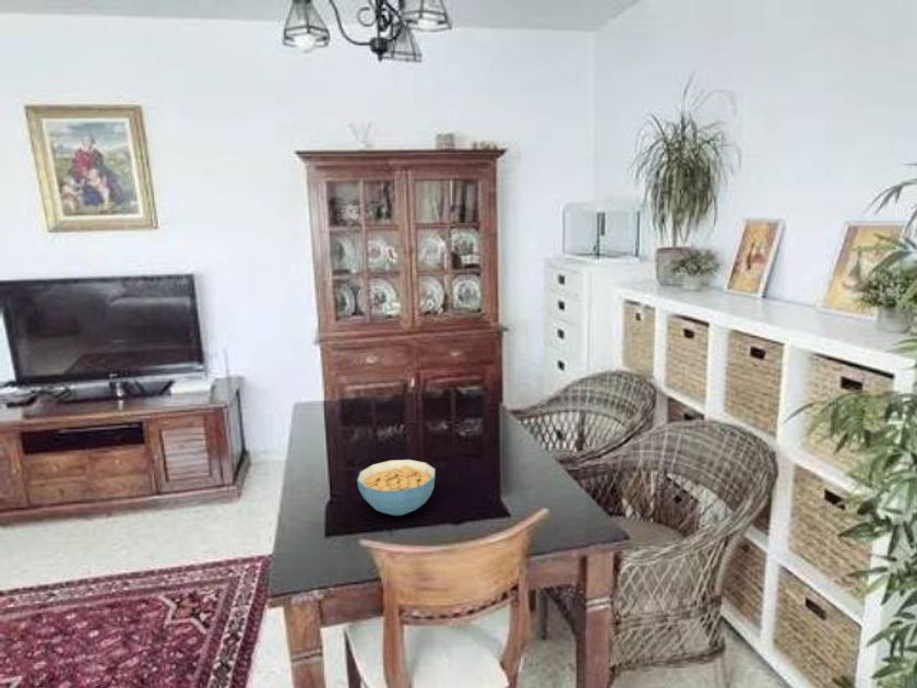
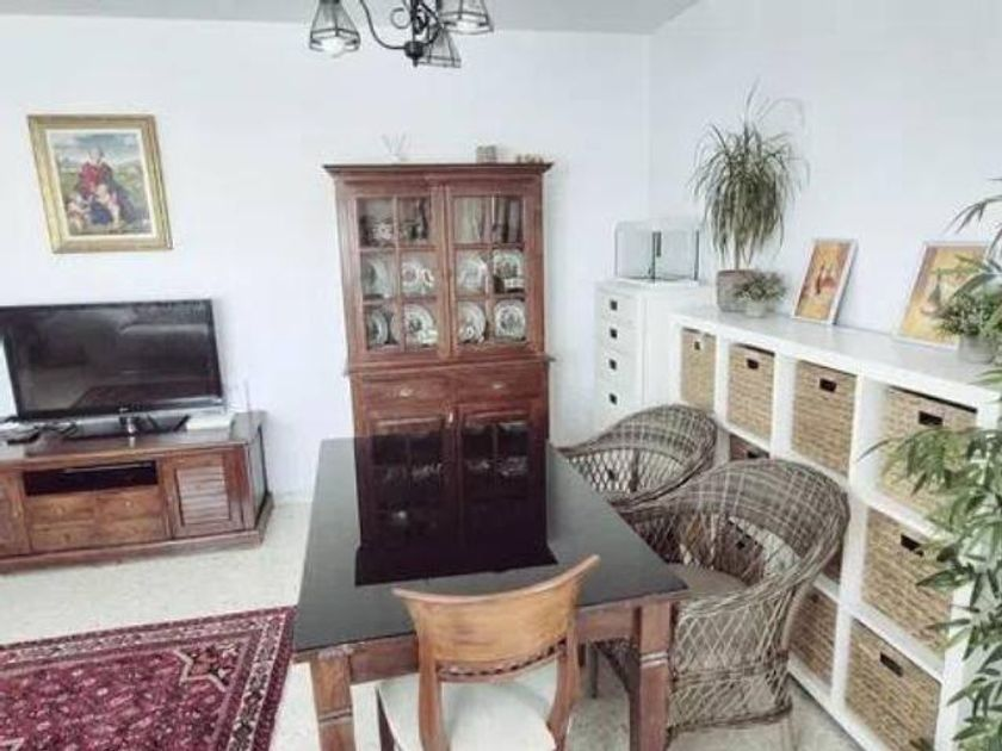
- cereal bowl (397, 491)
